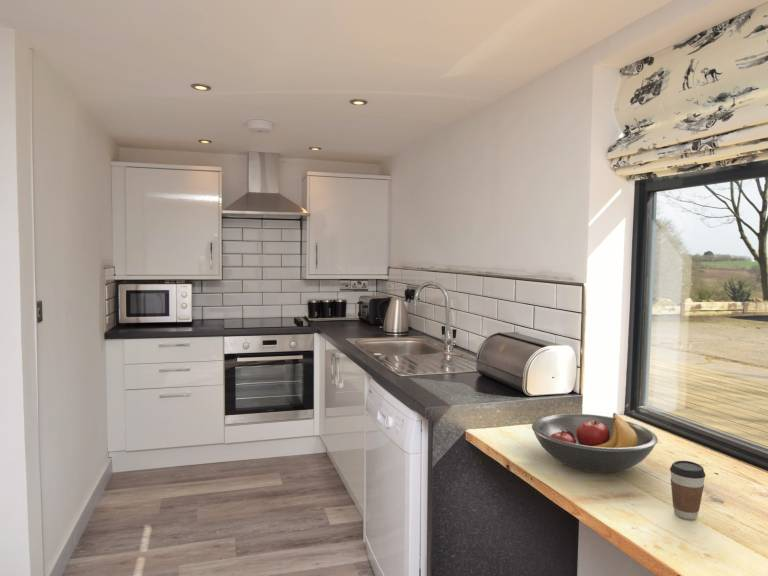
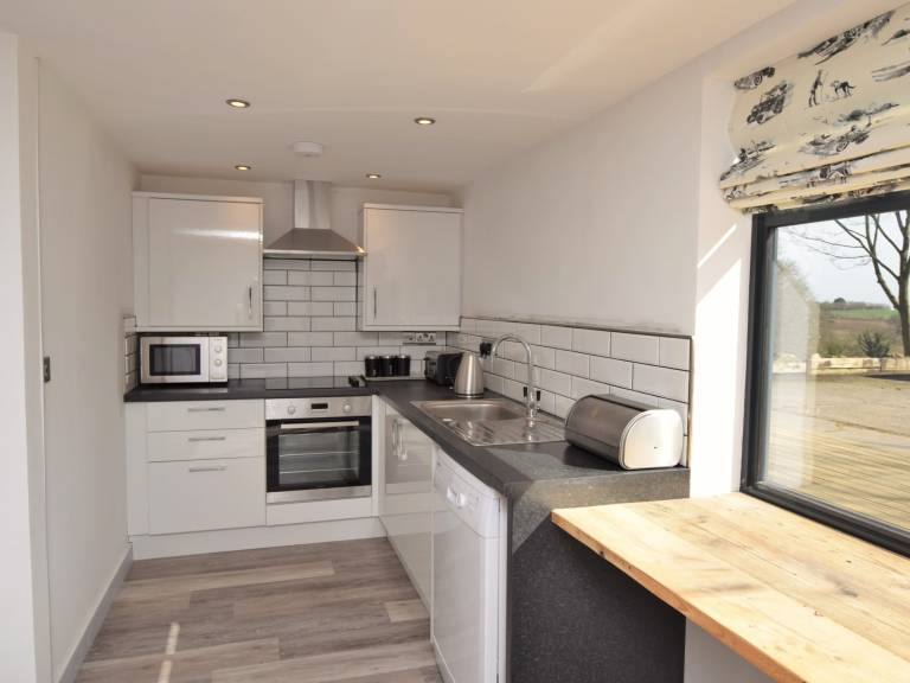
- fruit bowl (592, 442)
- coffee cup (686, 490)
